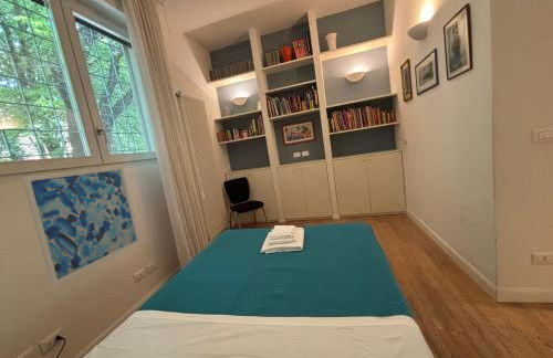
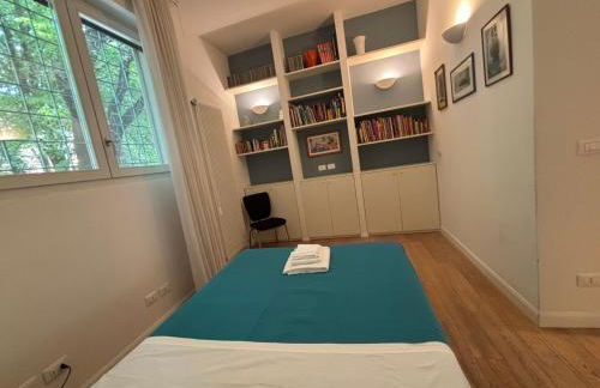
- wall art (93, 215)
